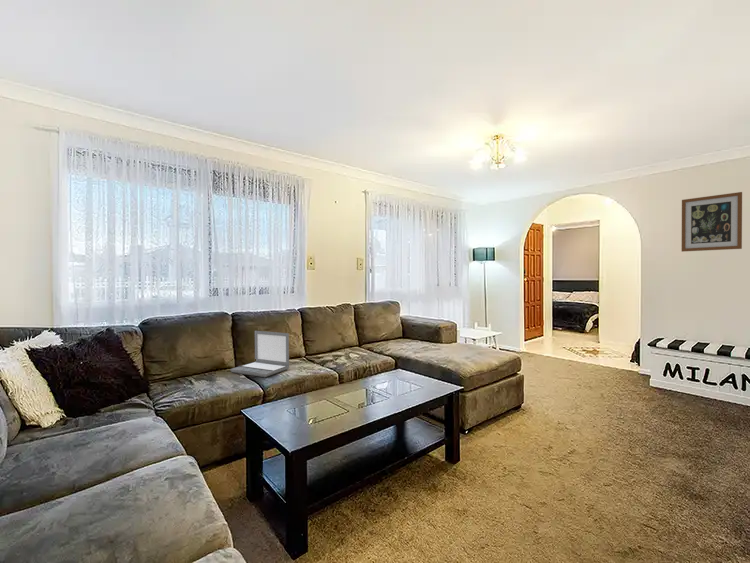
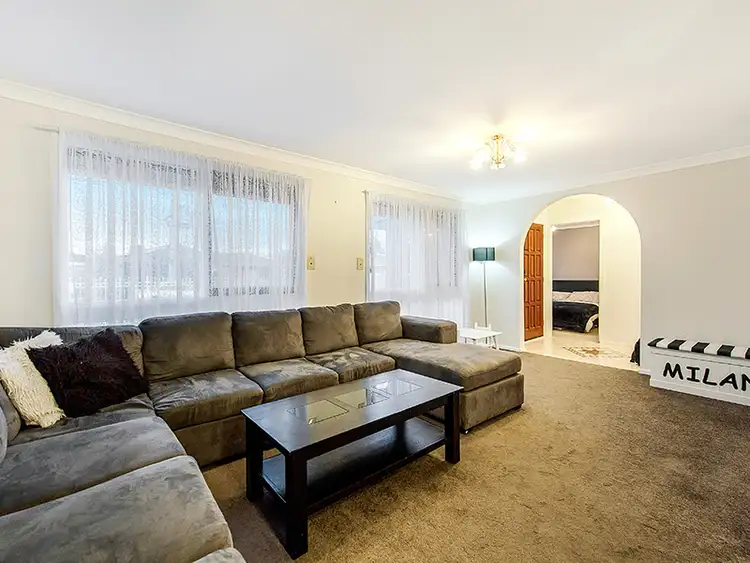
- laptop (260, 352)
- wall art (710, 223)
